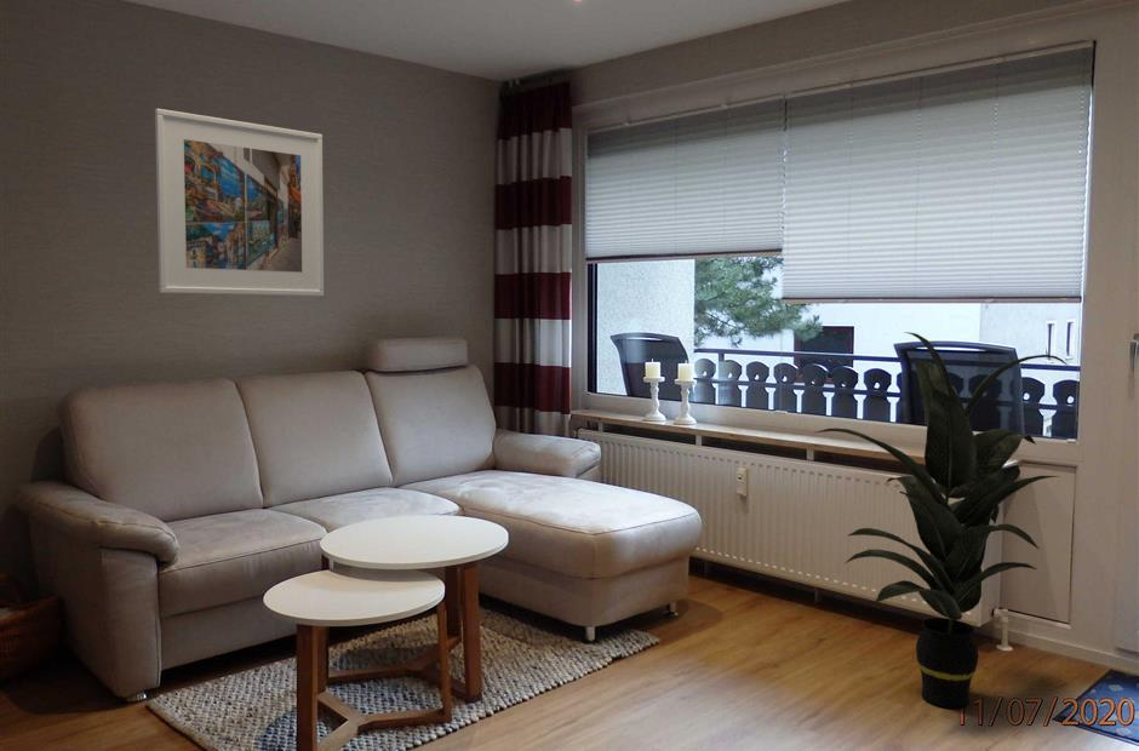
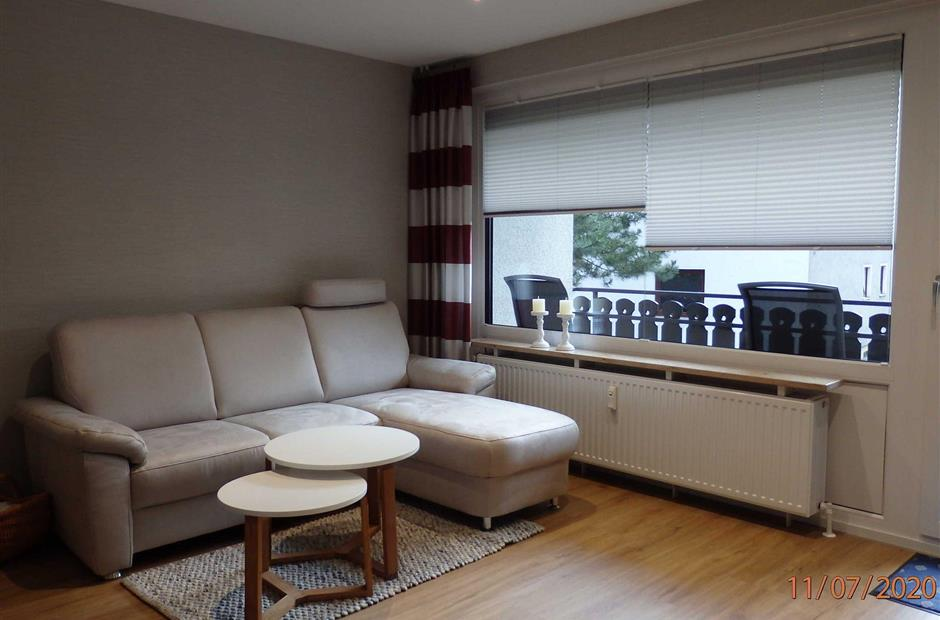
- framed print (245, 208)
- indoor plant (941, 515)
